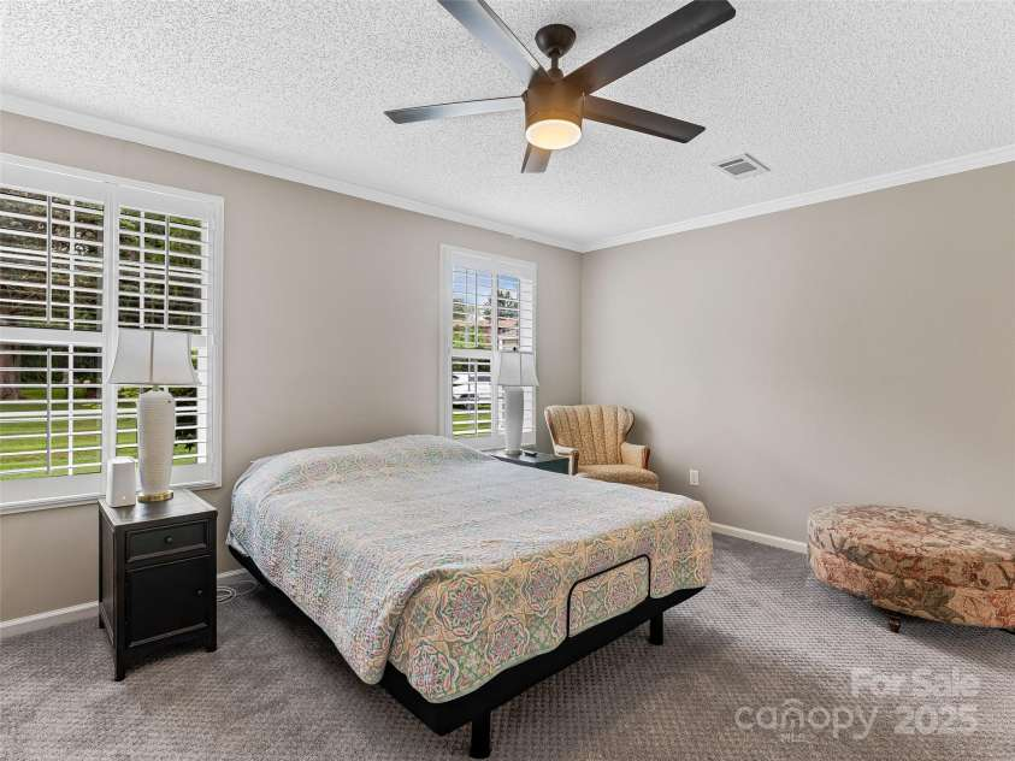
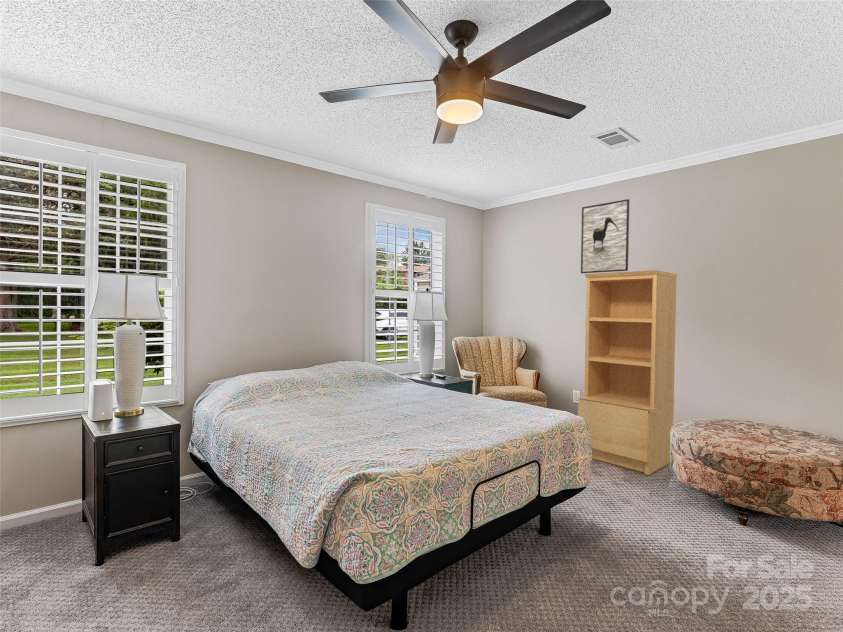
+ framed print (604, 237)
+ bookcase (626, 366)
